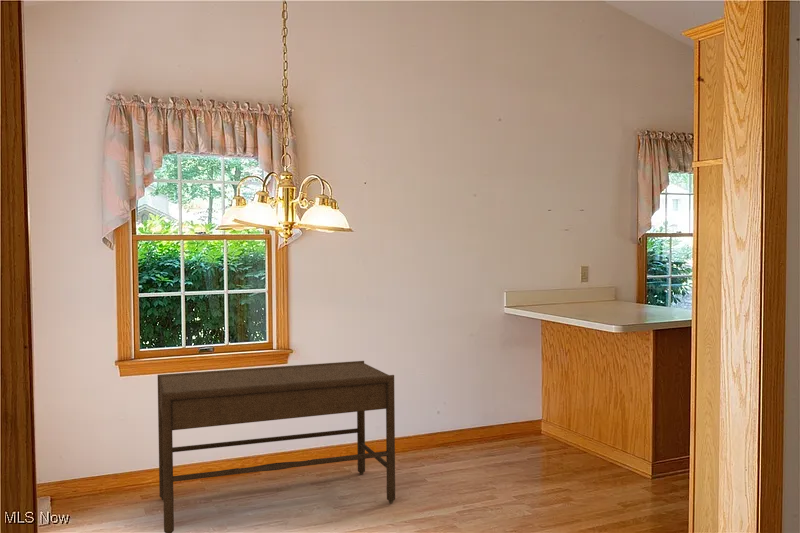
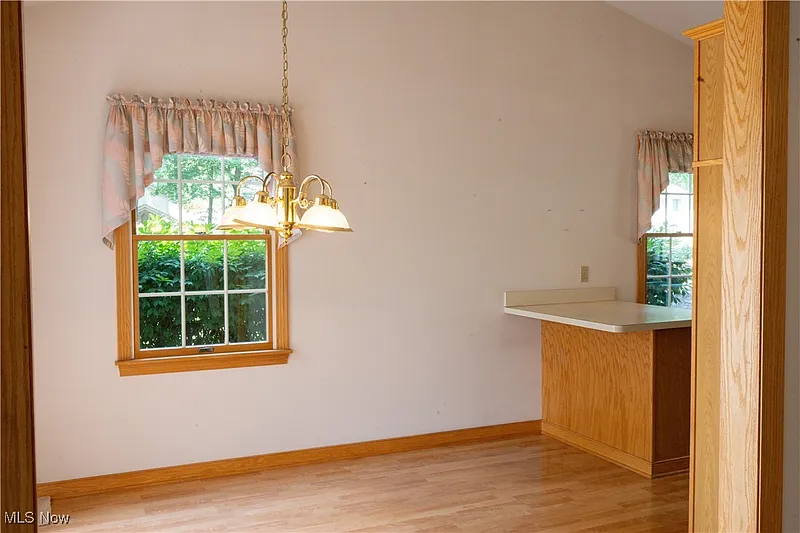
- bench (275, 438)
